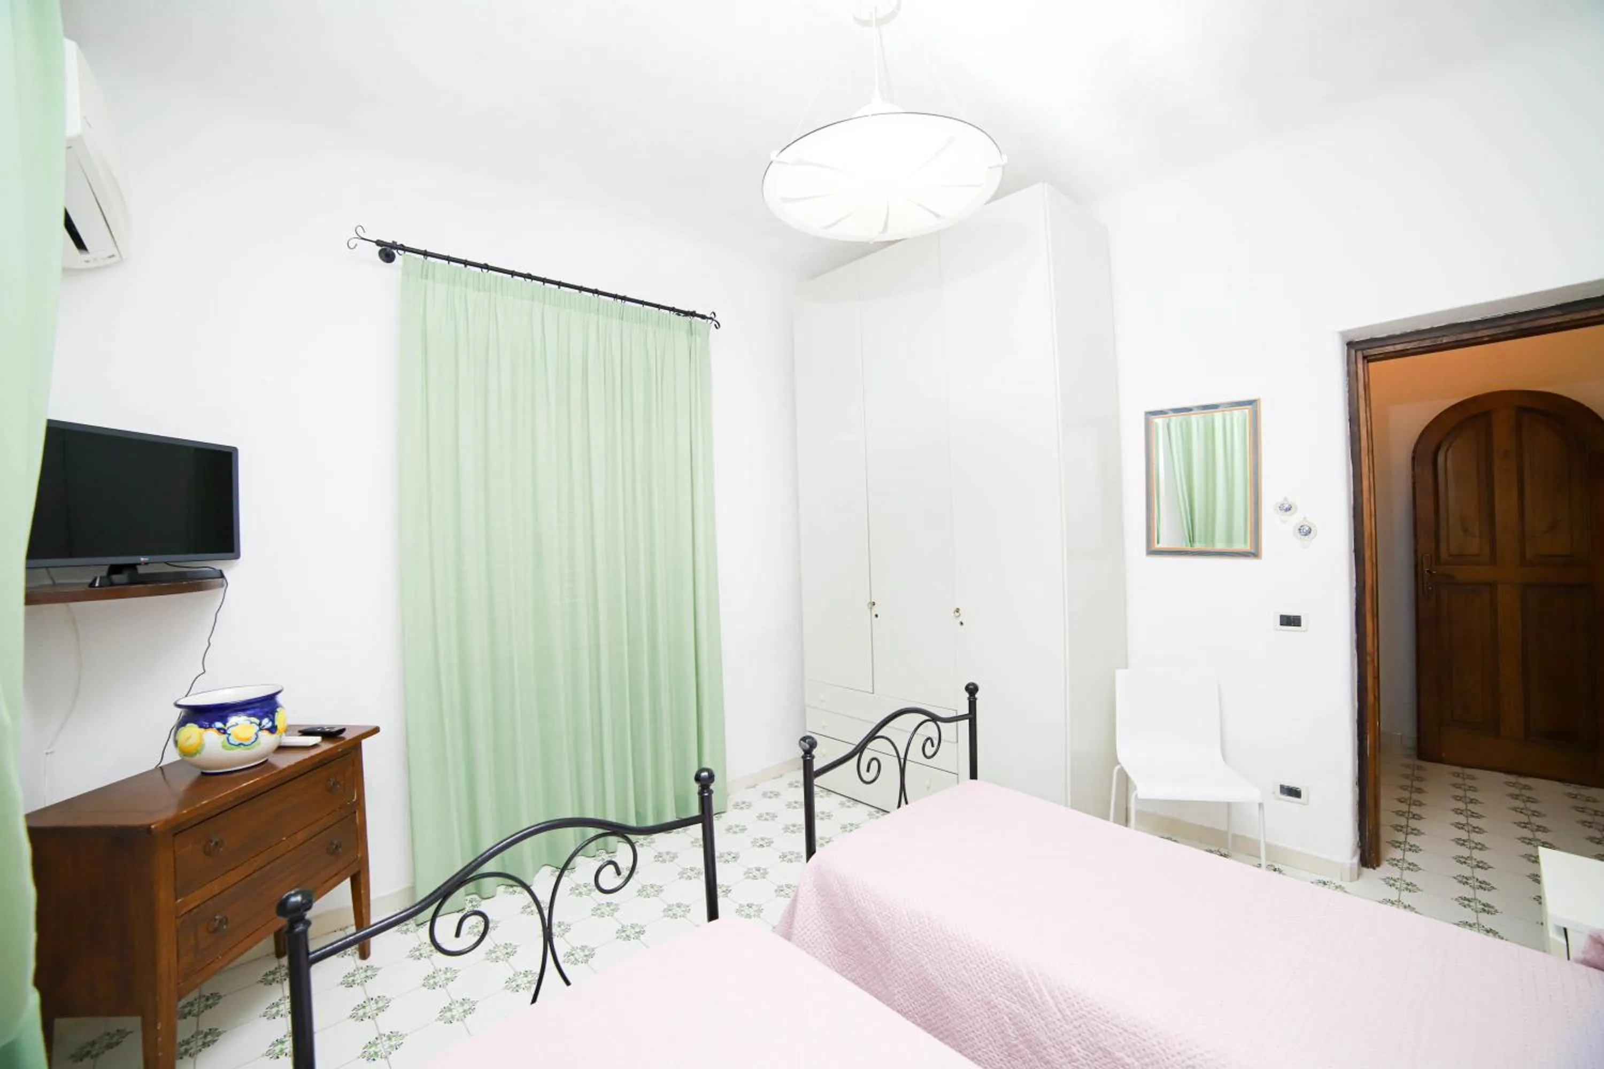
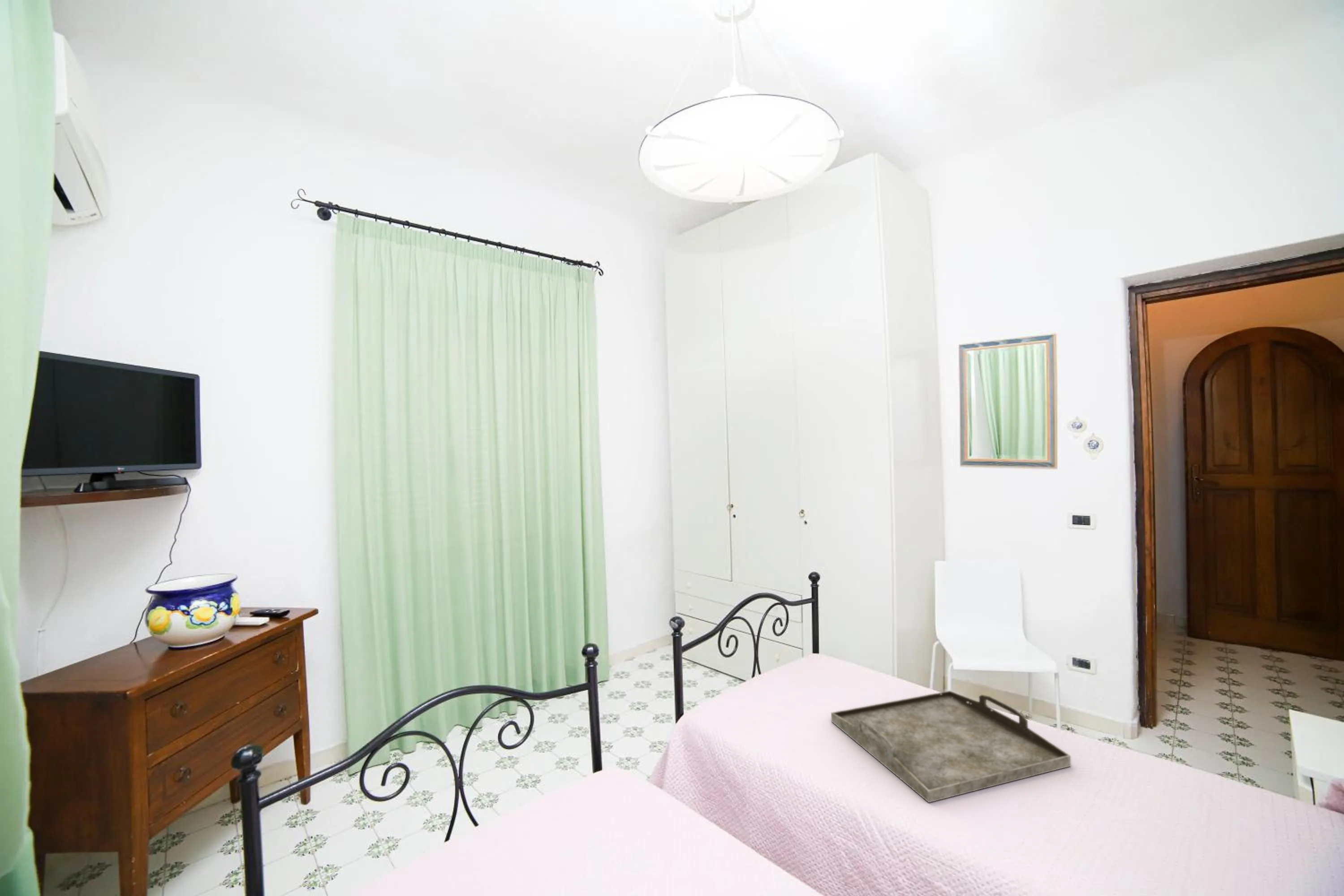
+ serving tray (940, 728)
